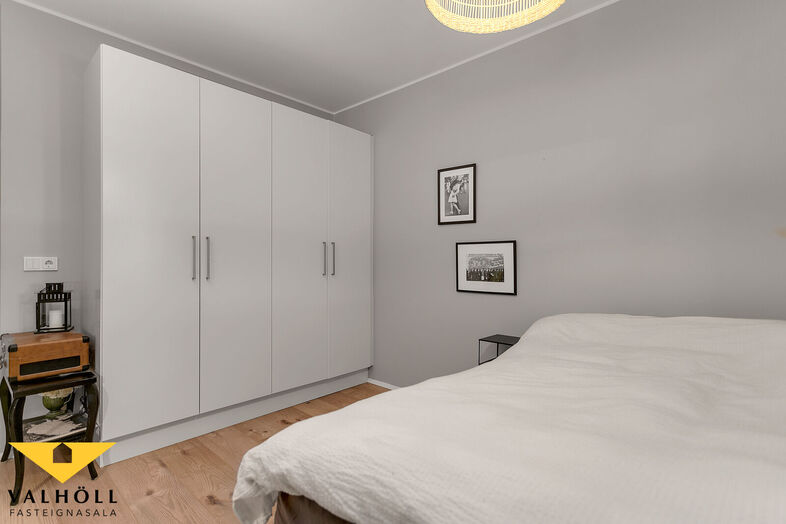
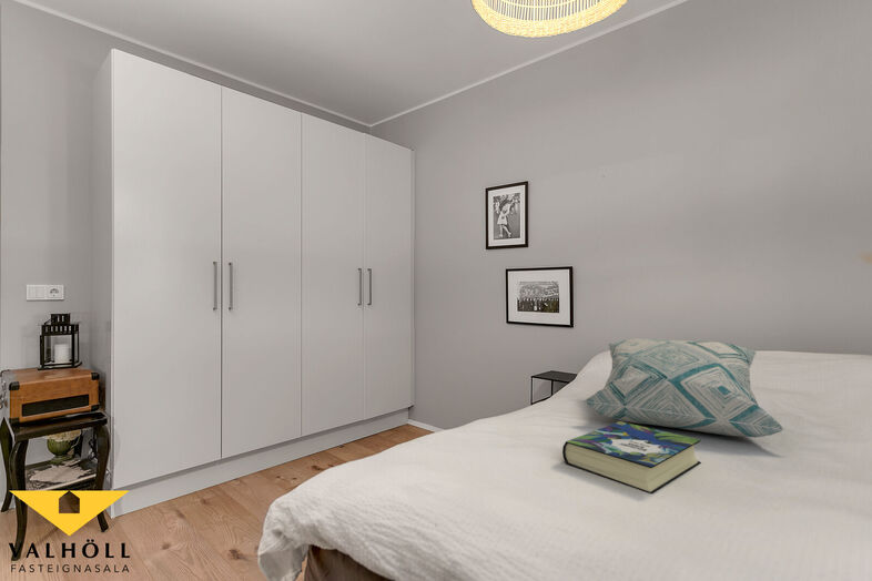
+ book (631, 451)
+ decorative pillow (676, 380)
